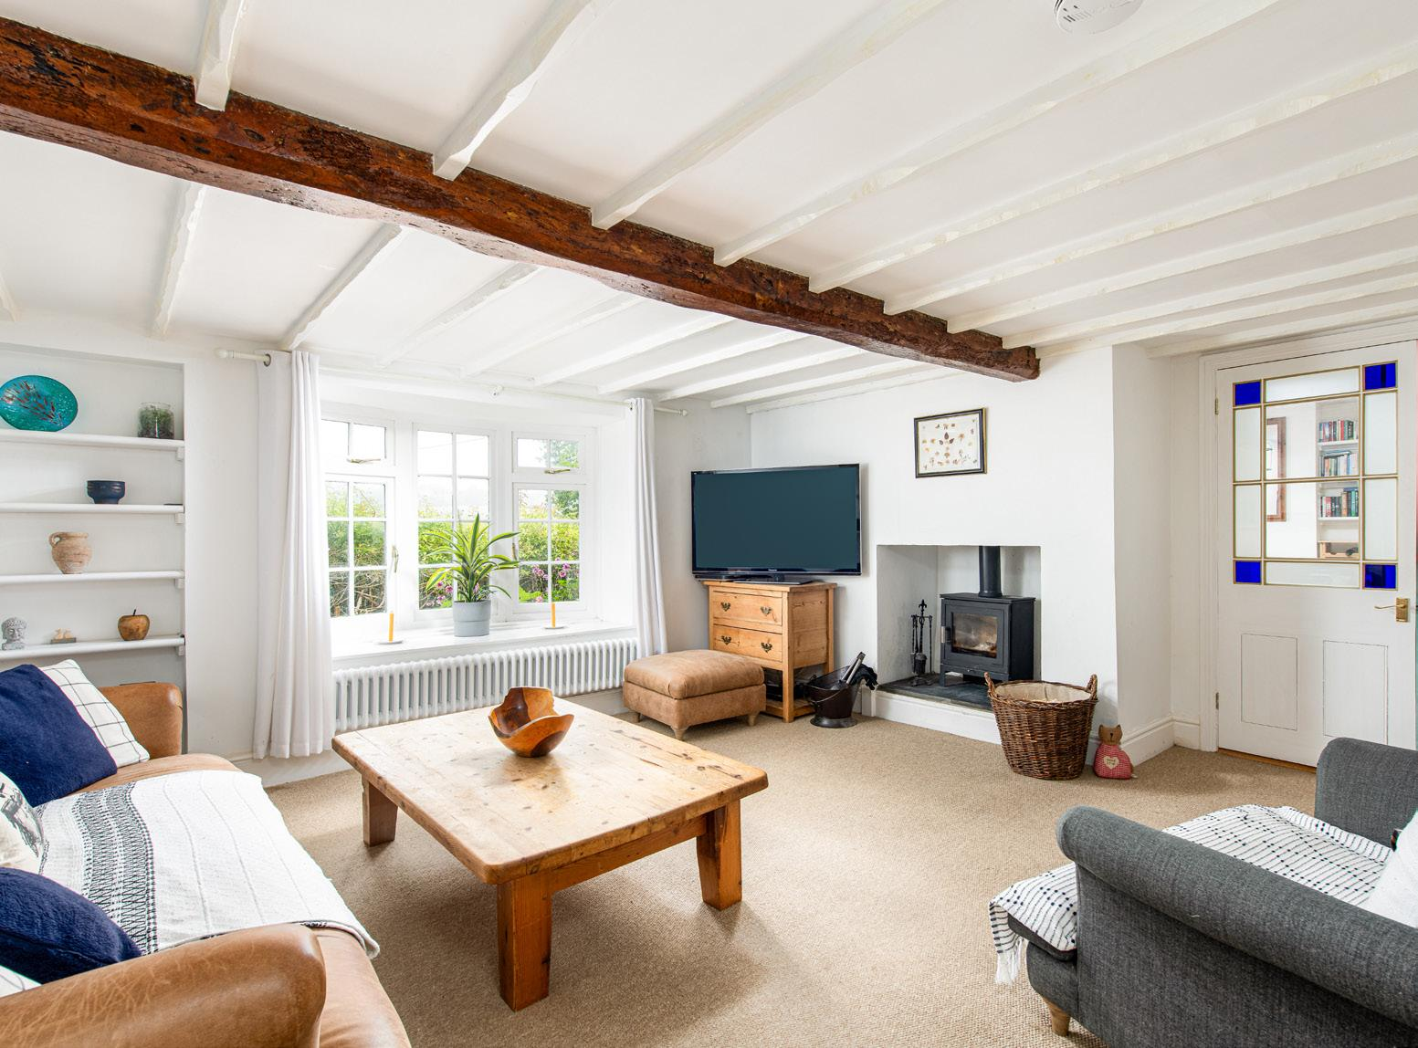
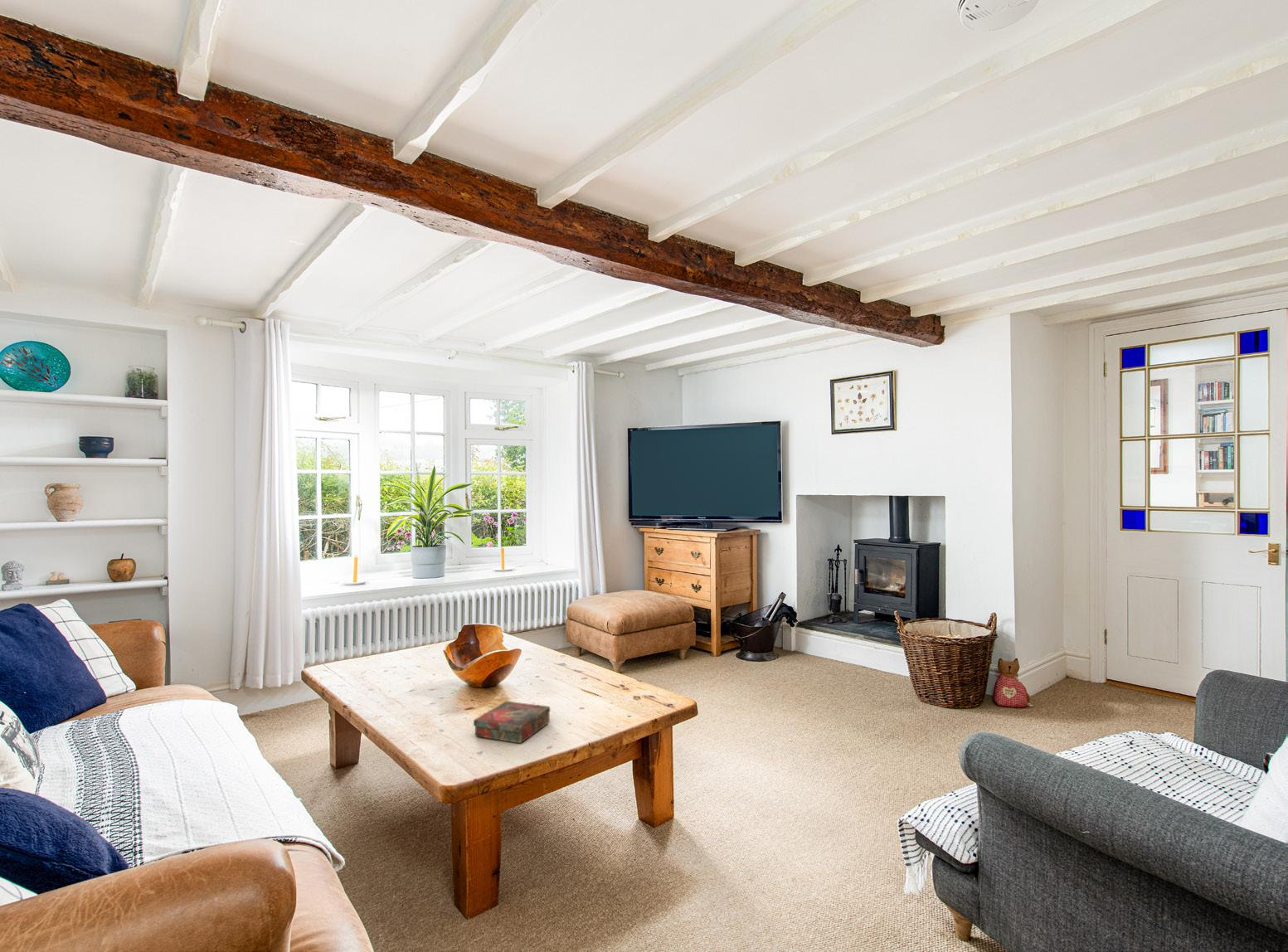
+ book (513, 721)
